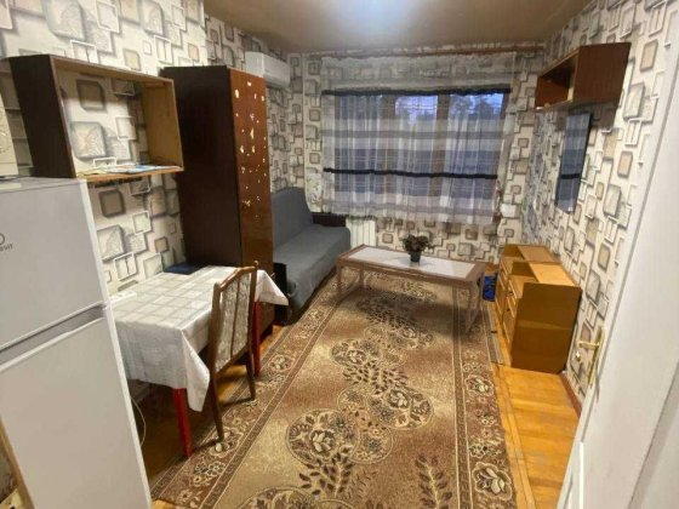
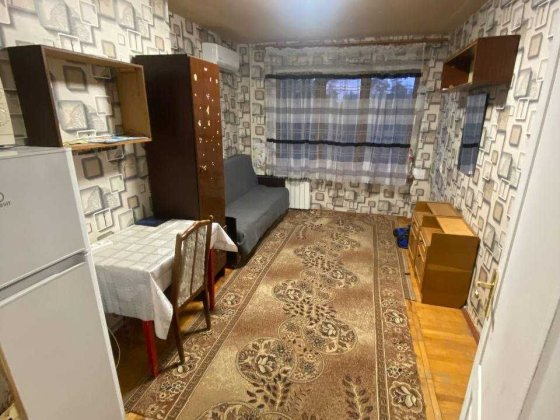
- coffee table (407, 278)
- potted plant (415, 247)
